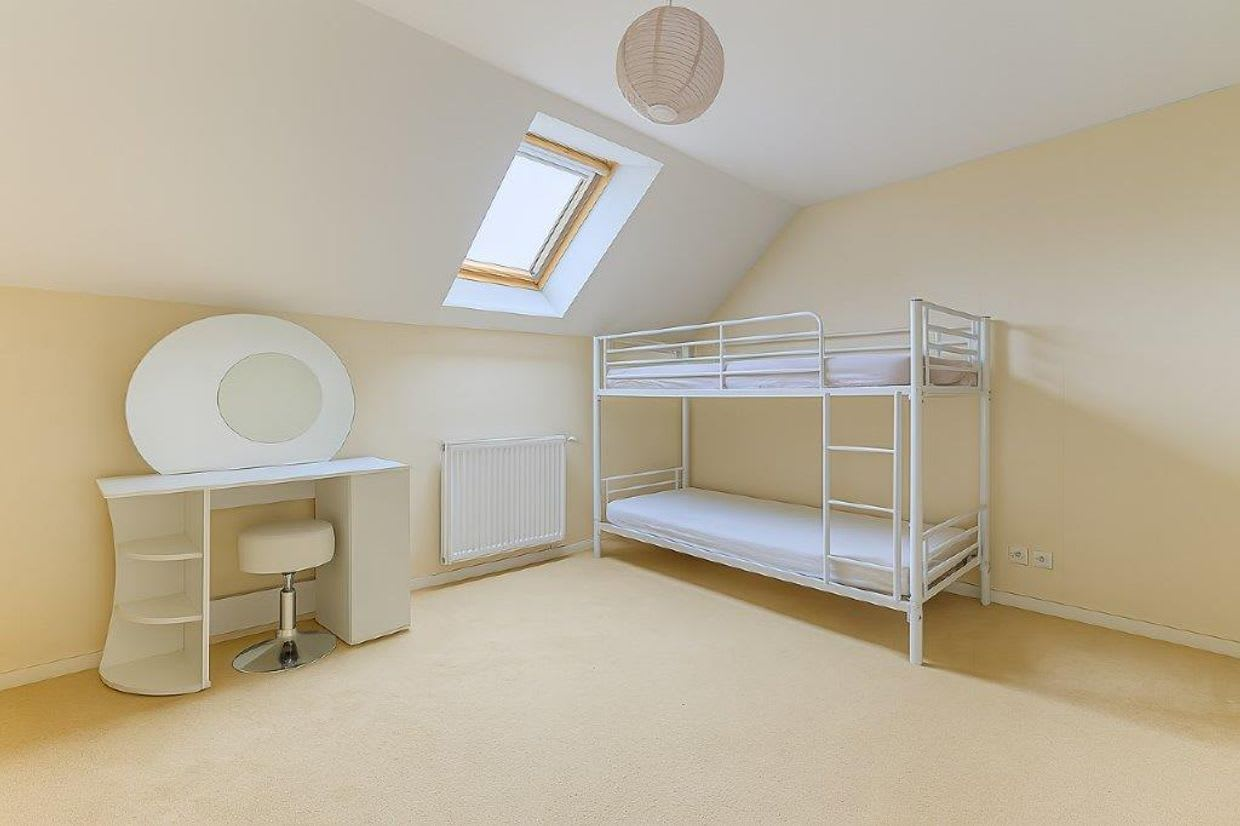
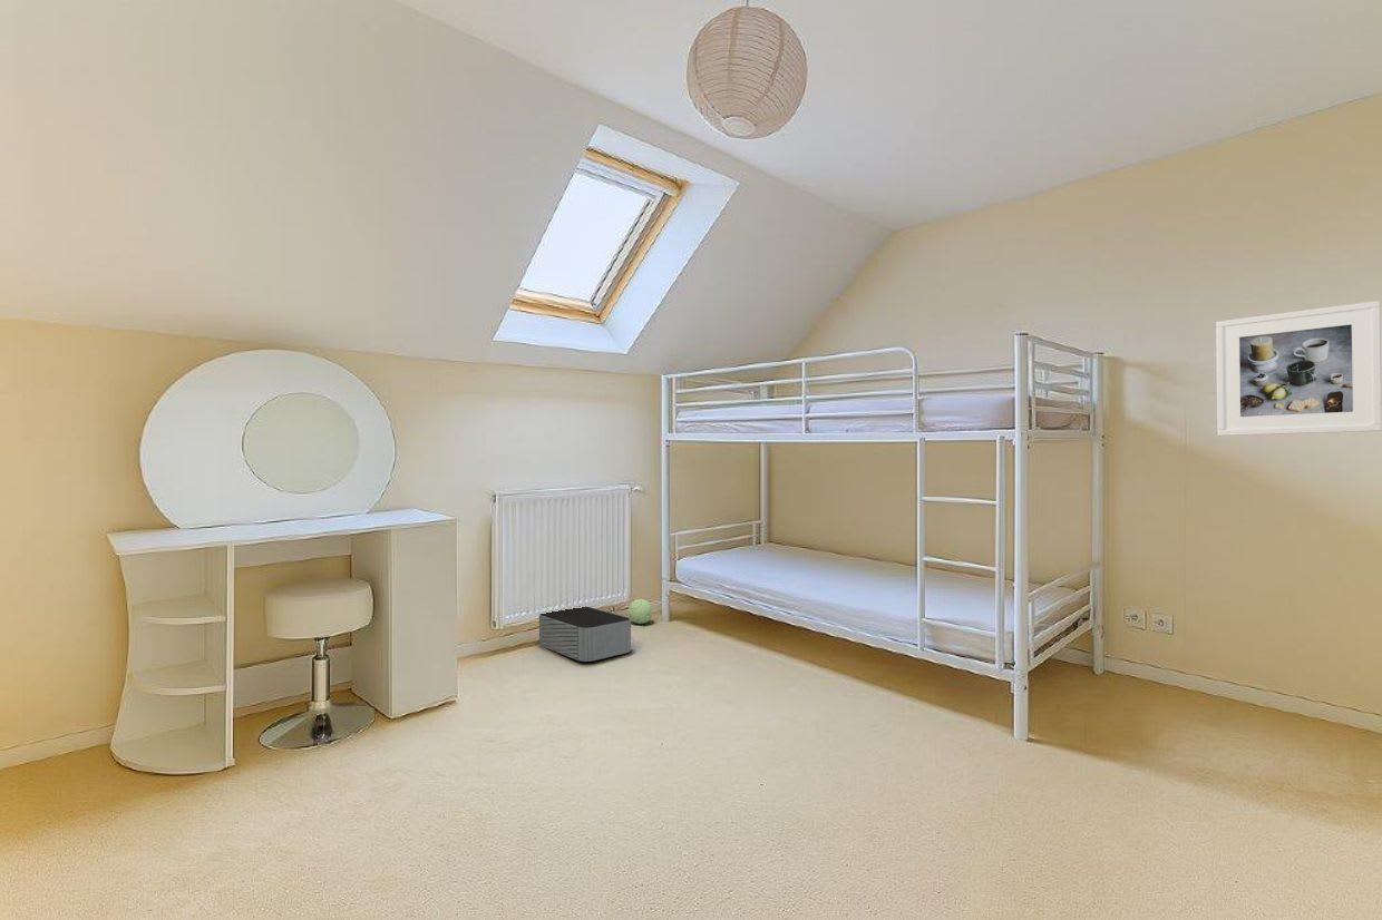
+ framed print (1293, 372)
+ storage bin (584, 632)
+ plush toy (640, 610)
